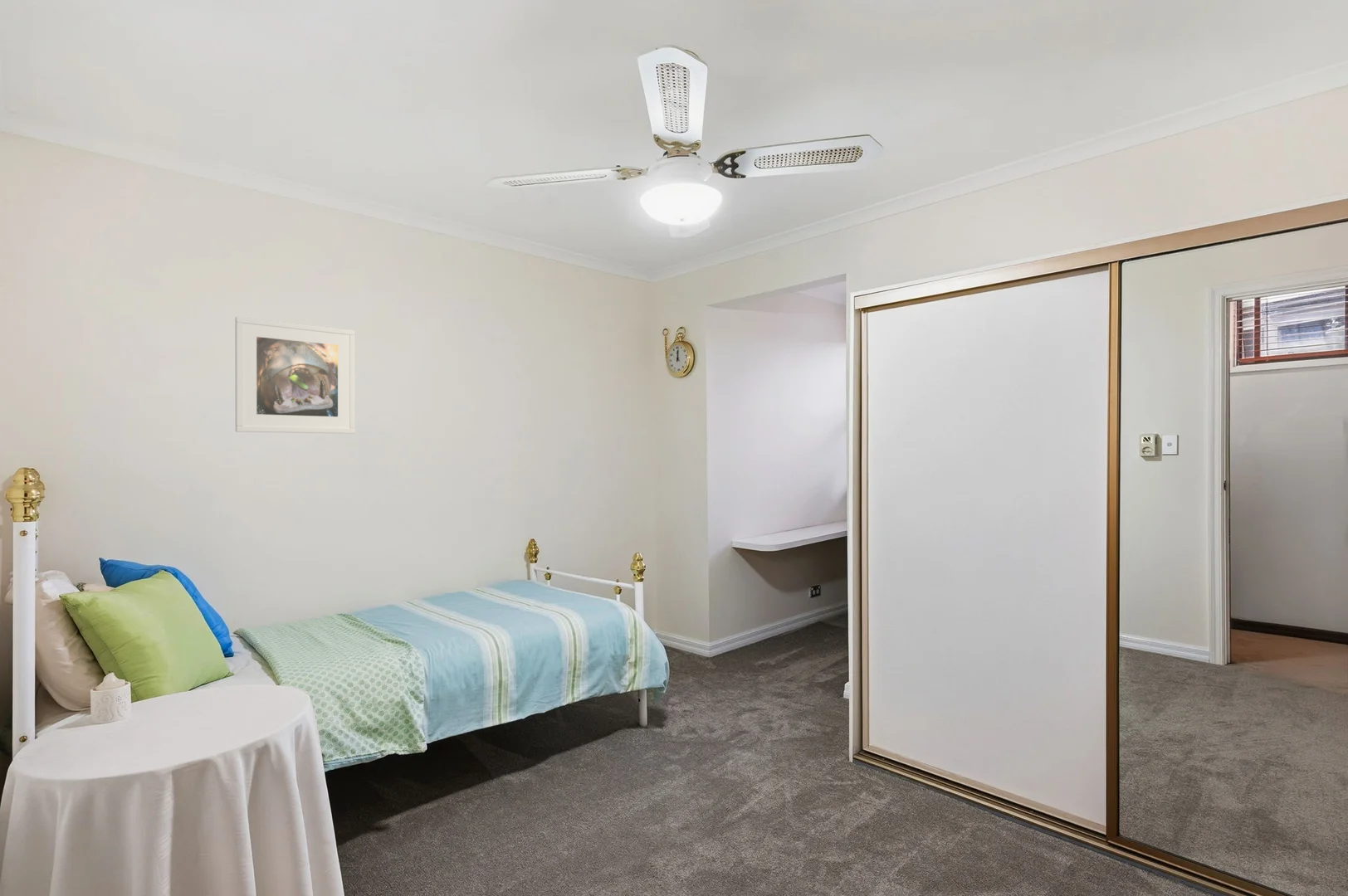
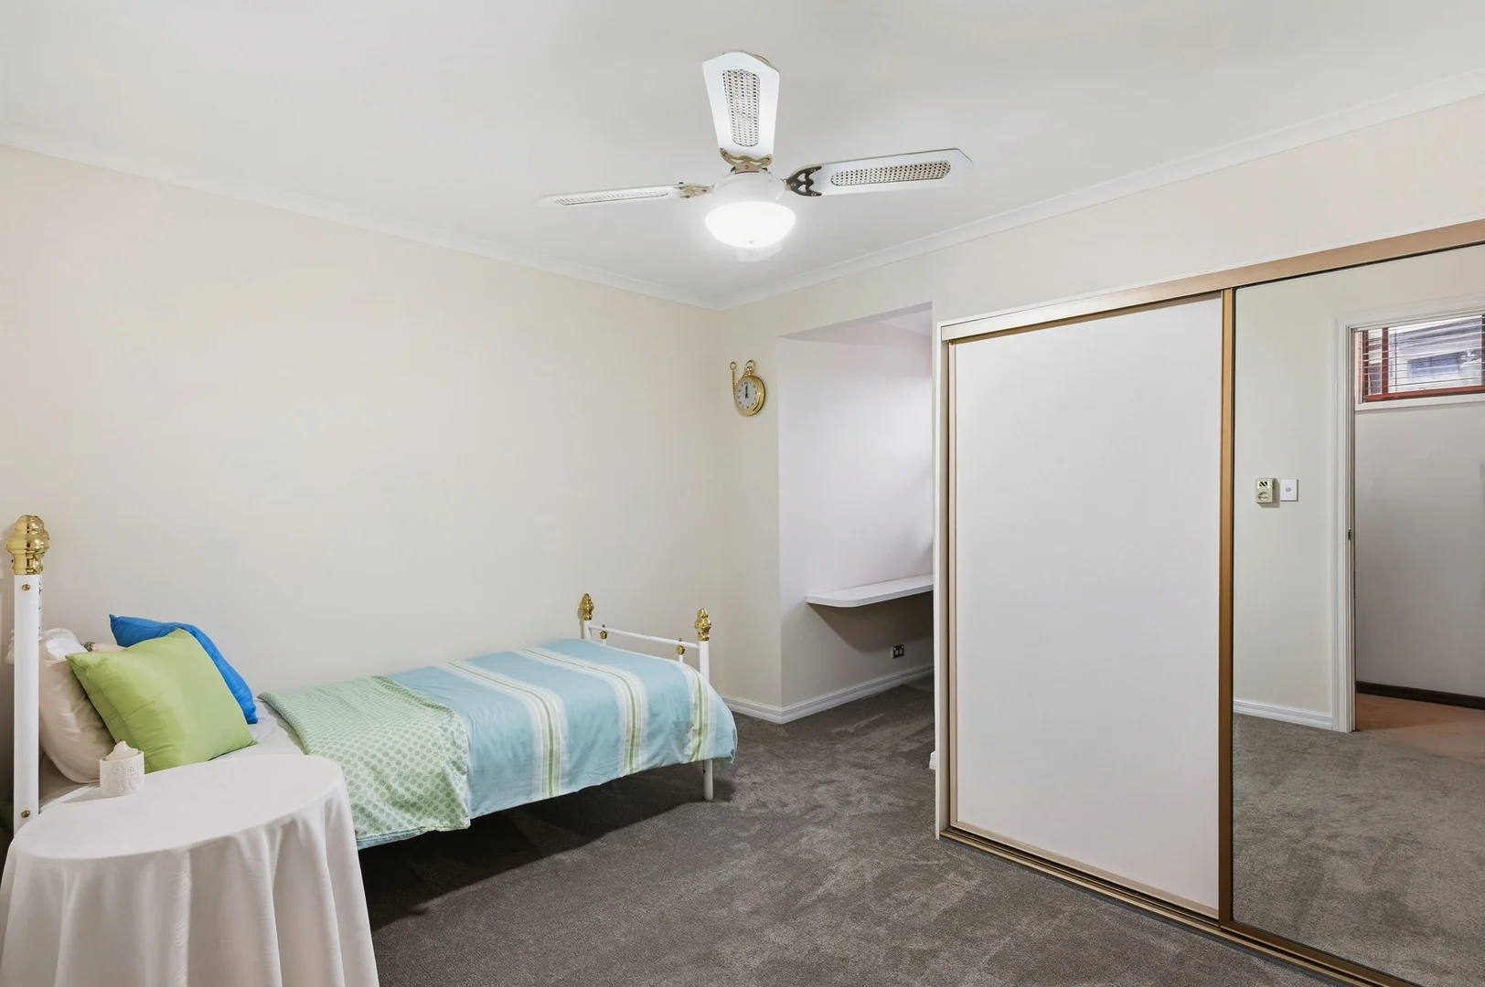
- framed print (298, 378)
